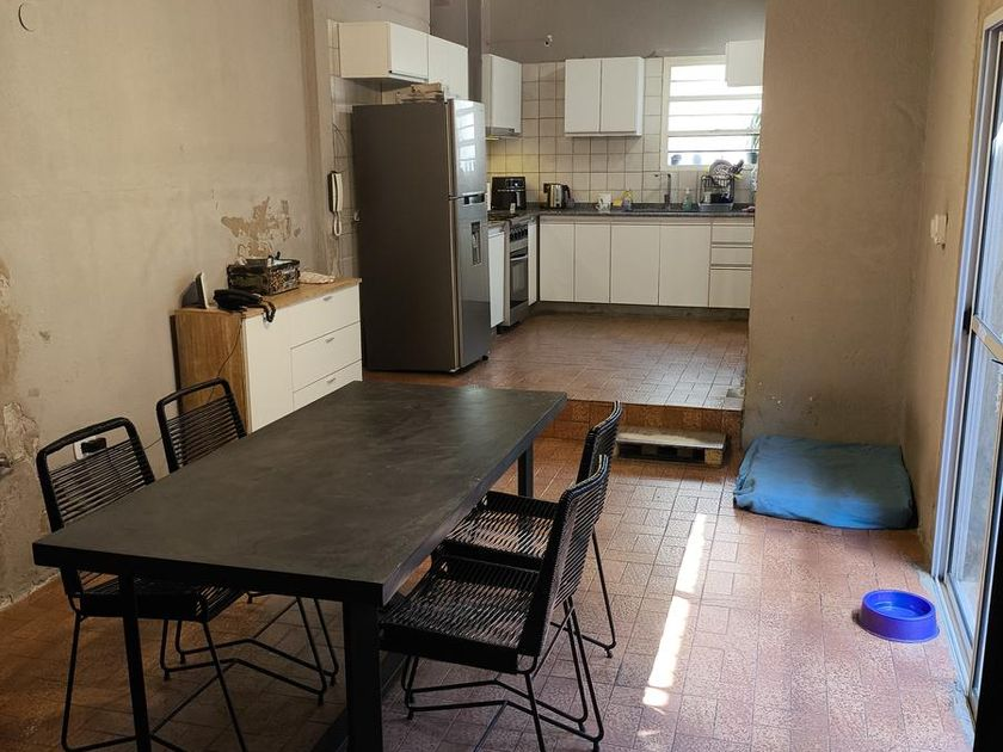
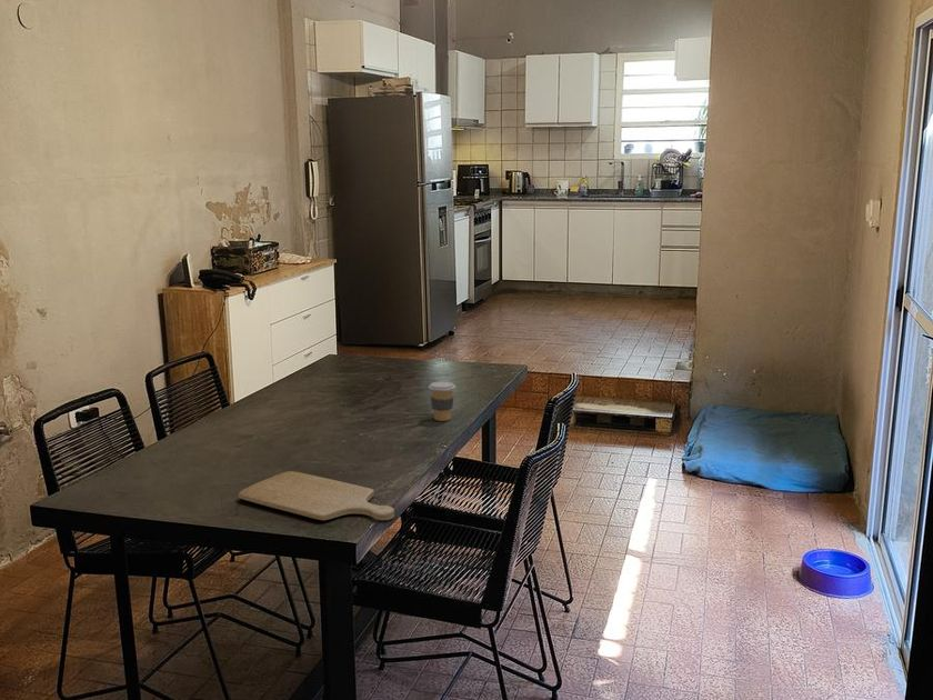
+ coffee cup (442, 401)
+ chopping board (324, 498)
